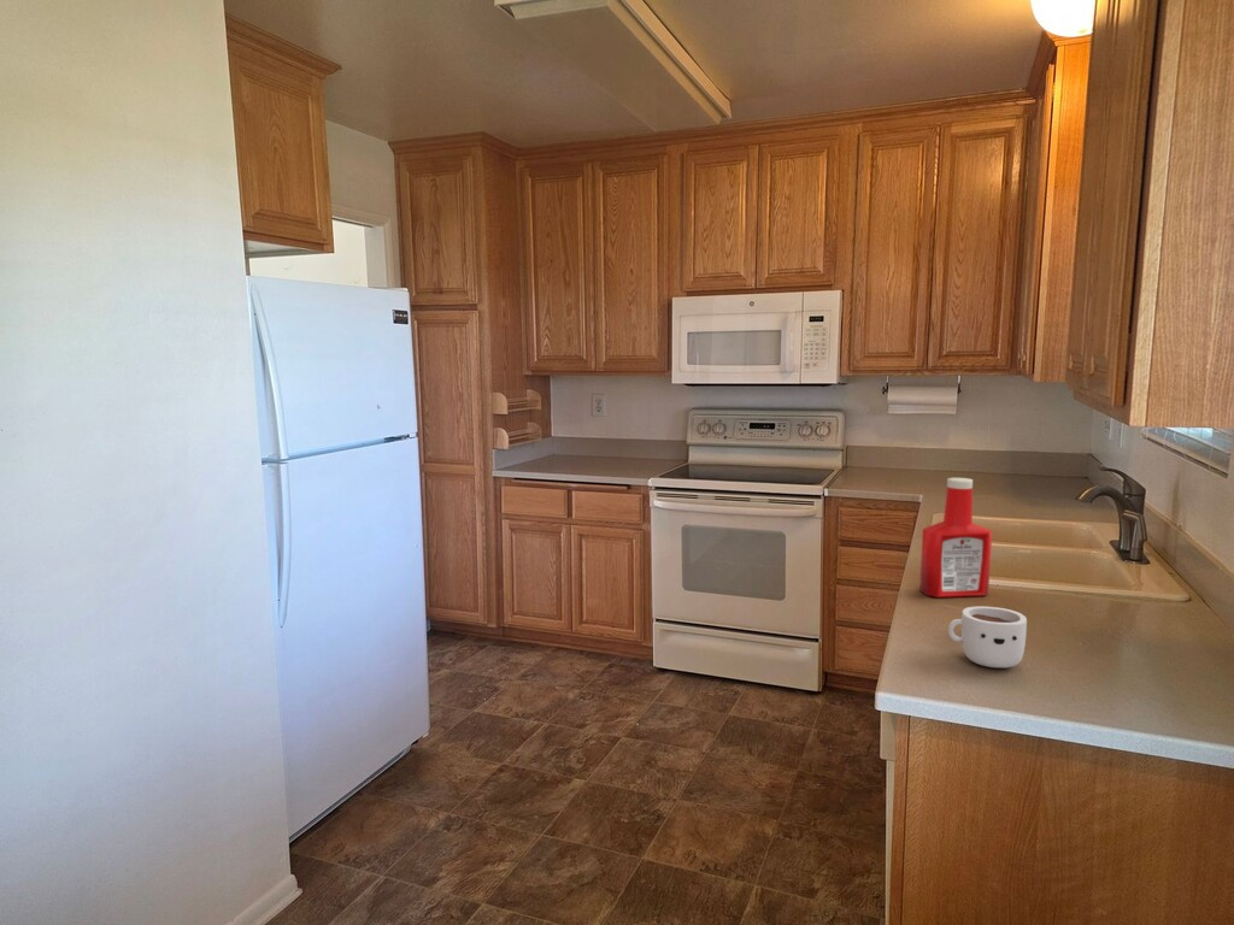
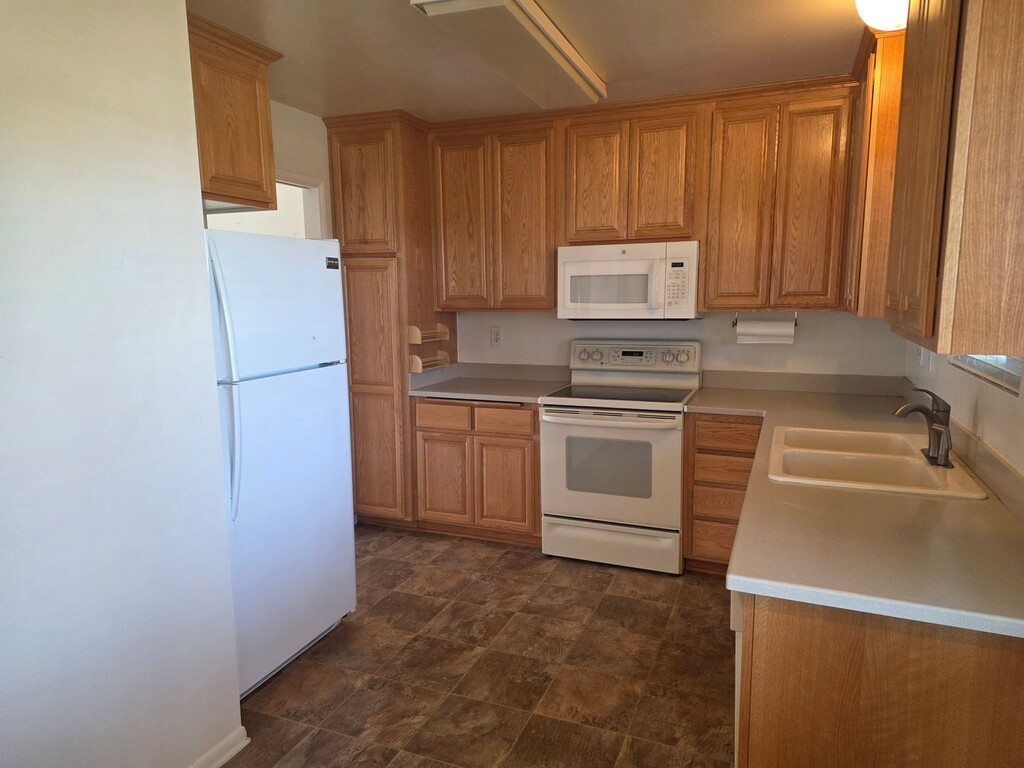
- mug (986, 637)
- soap bottle (957, 536)
